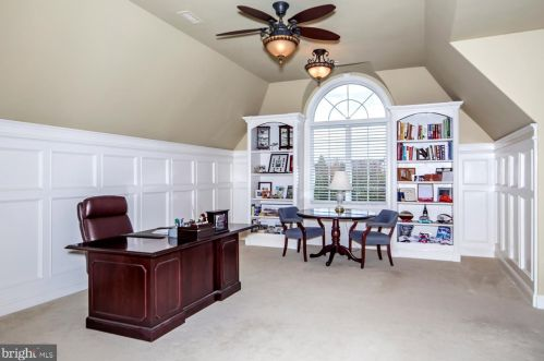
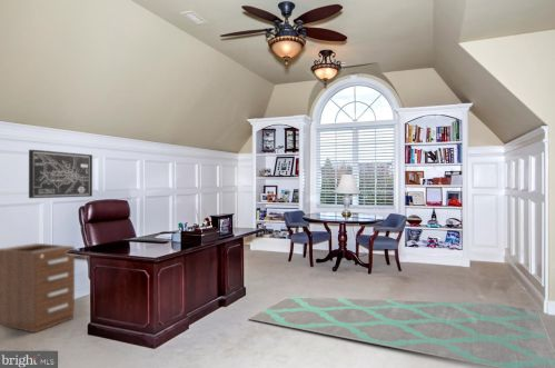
+ rug (398, 314)
+ filing cabinet (37, 285)
+ wall art (62, 175)
